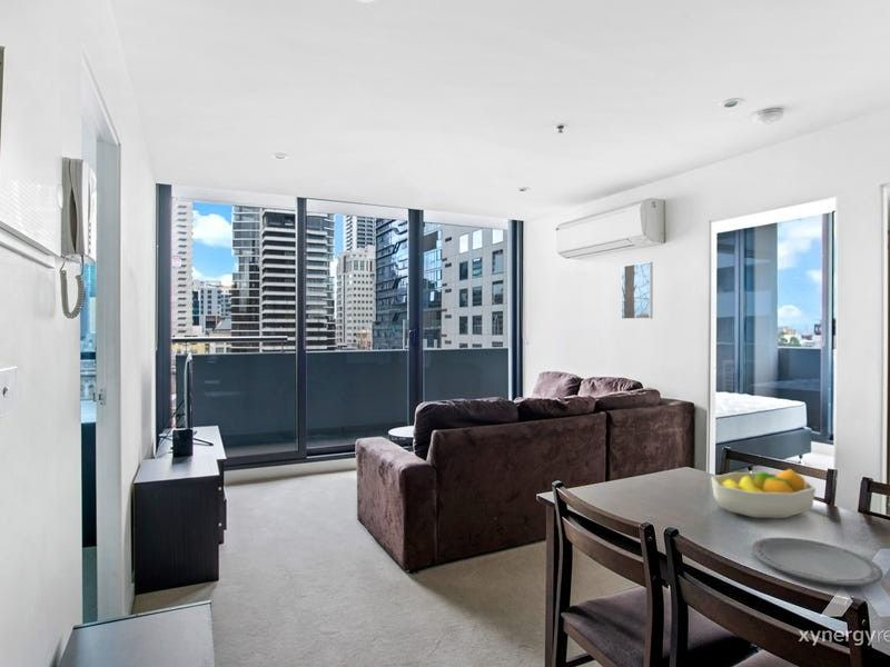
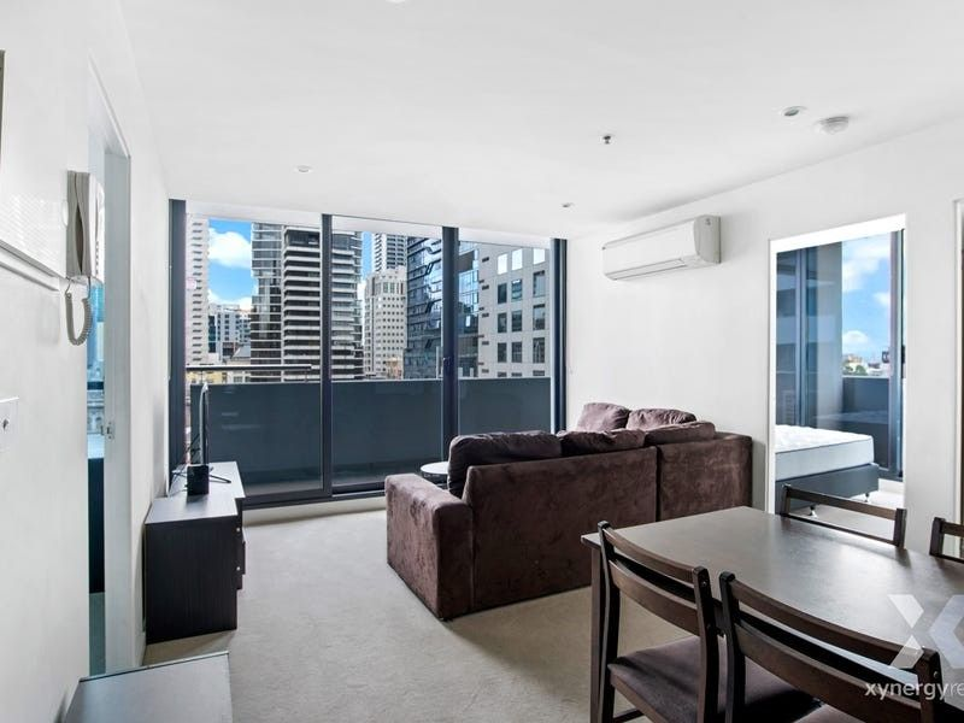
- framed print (636, 291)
- plate (813, 560)
- fruit bowl (761, 489)
